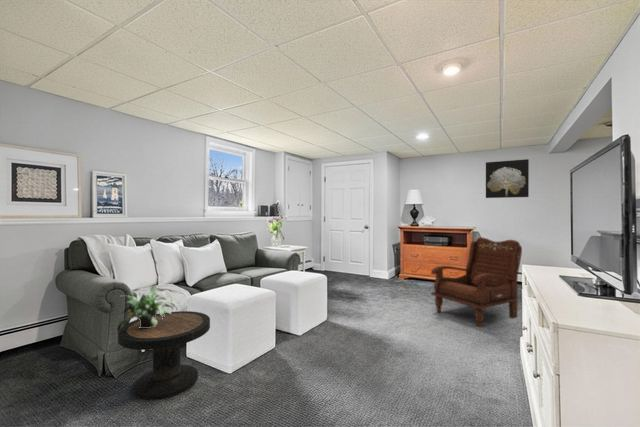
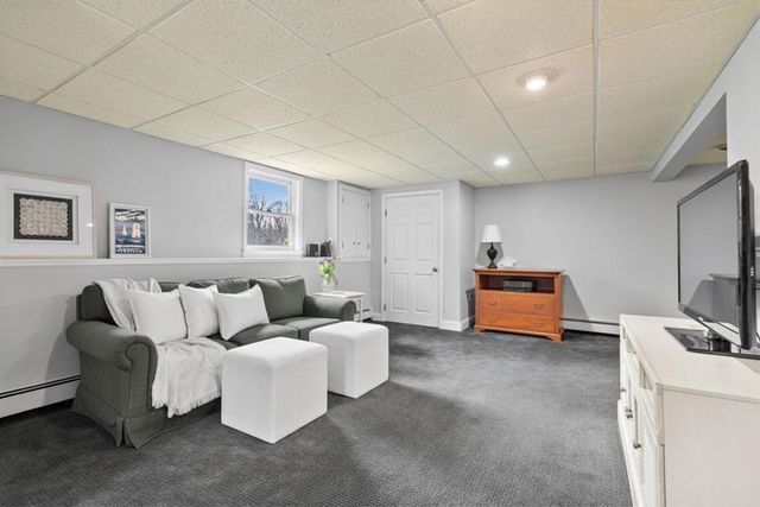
- armchair (476, 277)
- side table (166, 353)
- wall art (506, 179)
- potted plant (149, 306)
